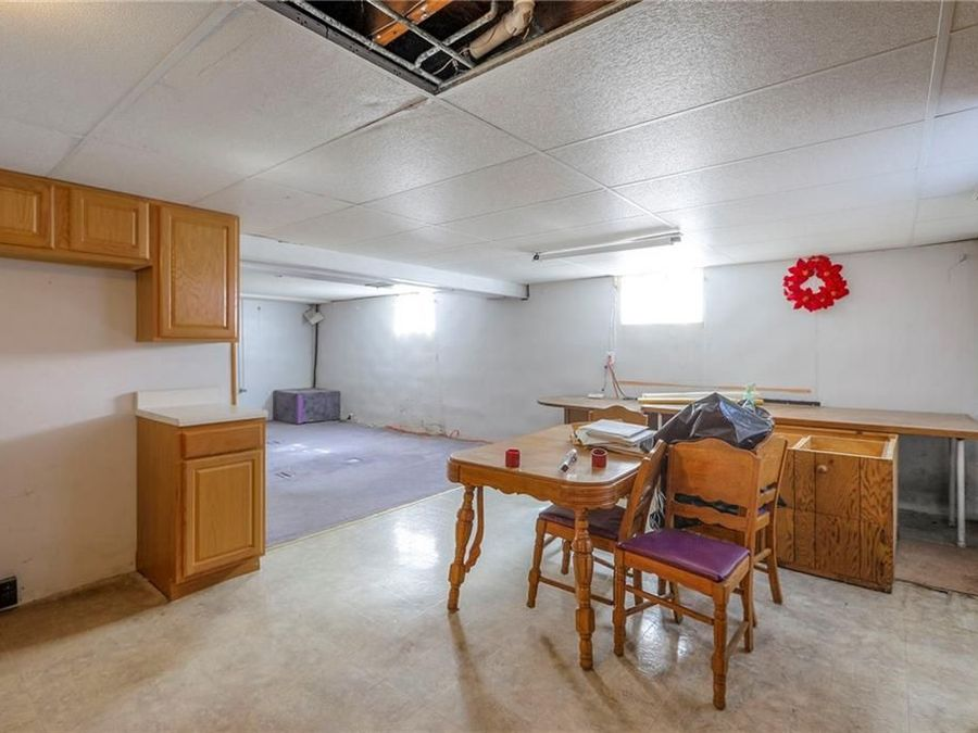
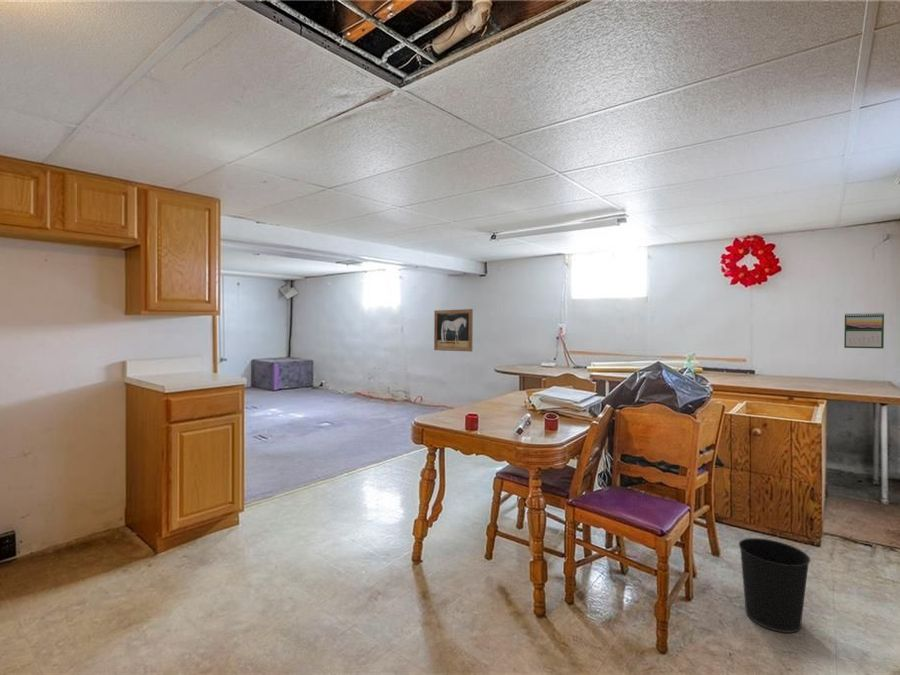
+ calendar (863, 330)
+ wastebasket (772, 584)
+ wall art (452, 330)
